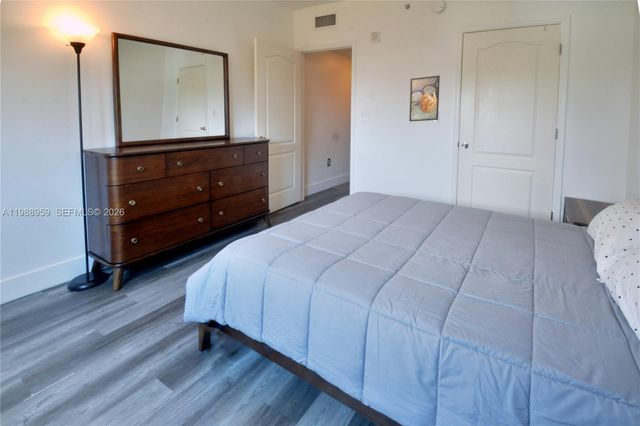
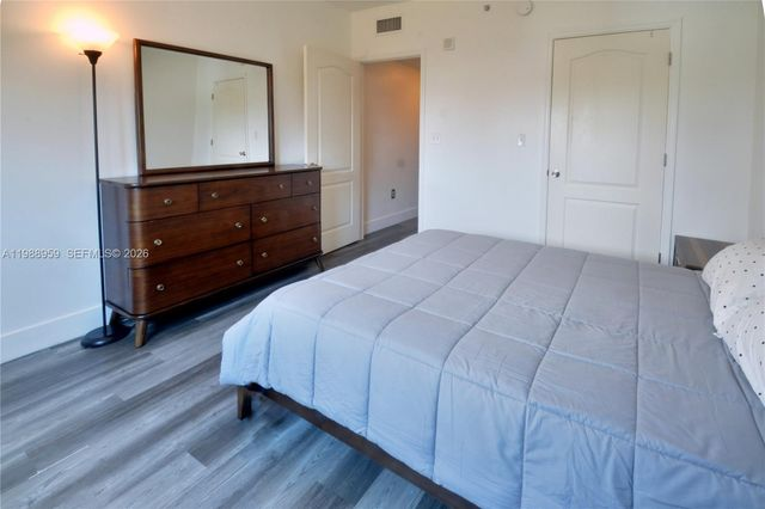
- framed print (424, 99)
